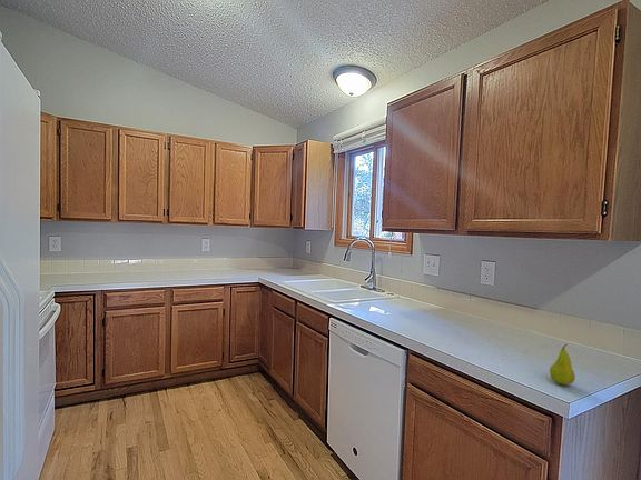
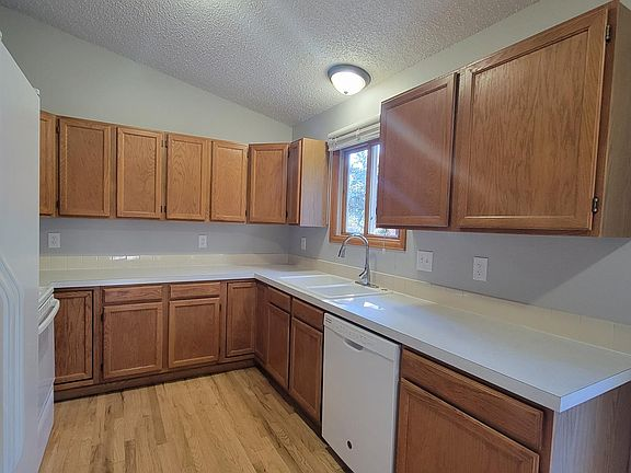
- fruit (562, 362)
